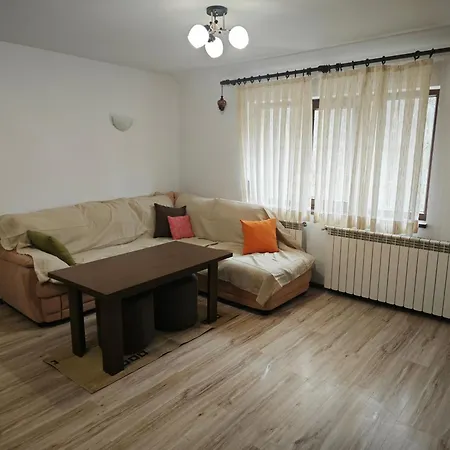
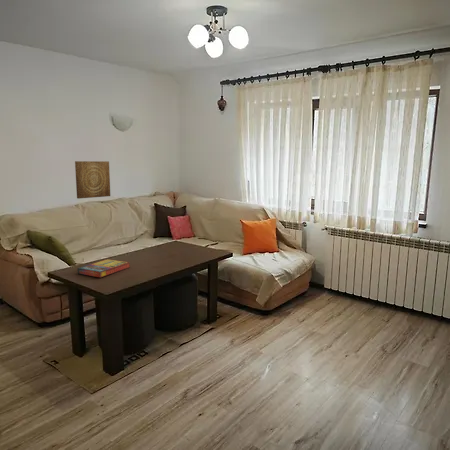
+ wall art (93, 179)
+ game compilation box (104, 267)
